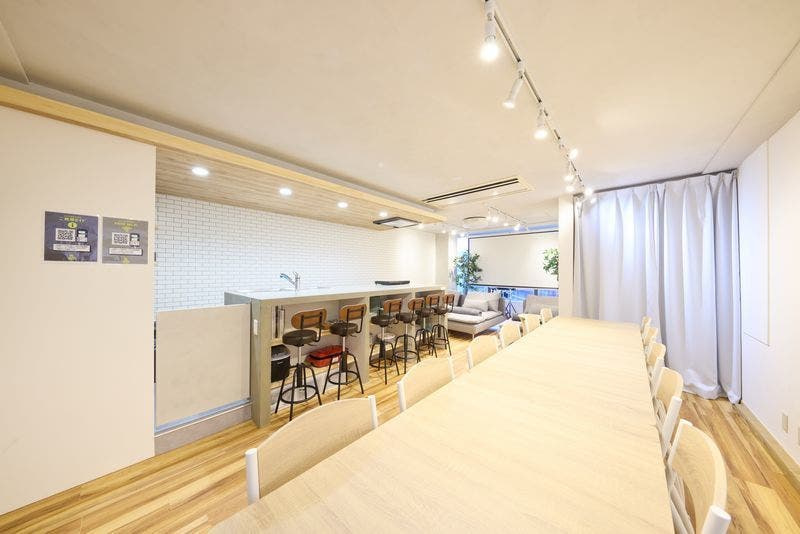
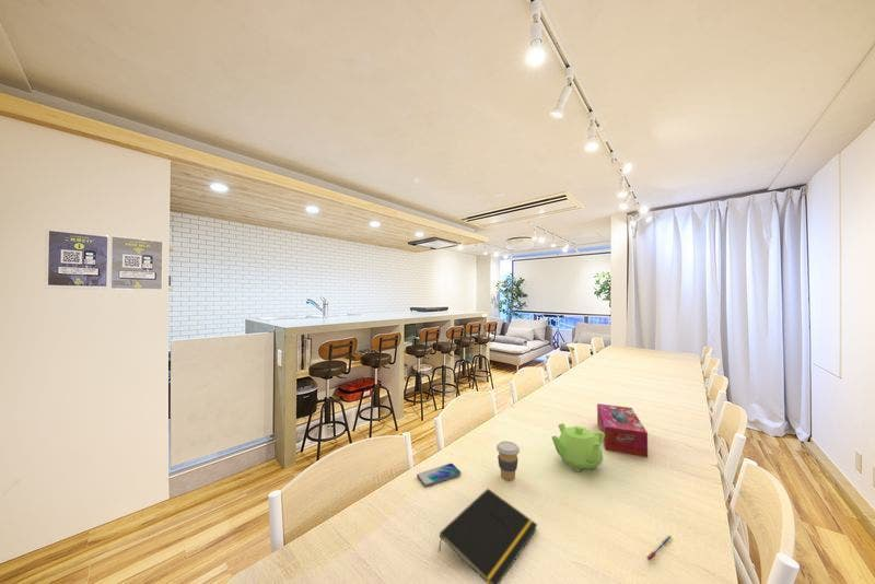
+ smartphone (439, 474)
+ tissue box (619, 427)
+ teapot (578, 445)
+ coffee cup (508, 460)
+ pen (660, 546)
+ notepad (490, 529)
